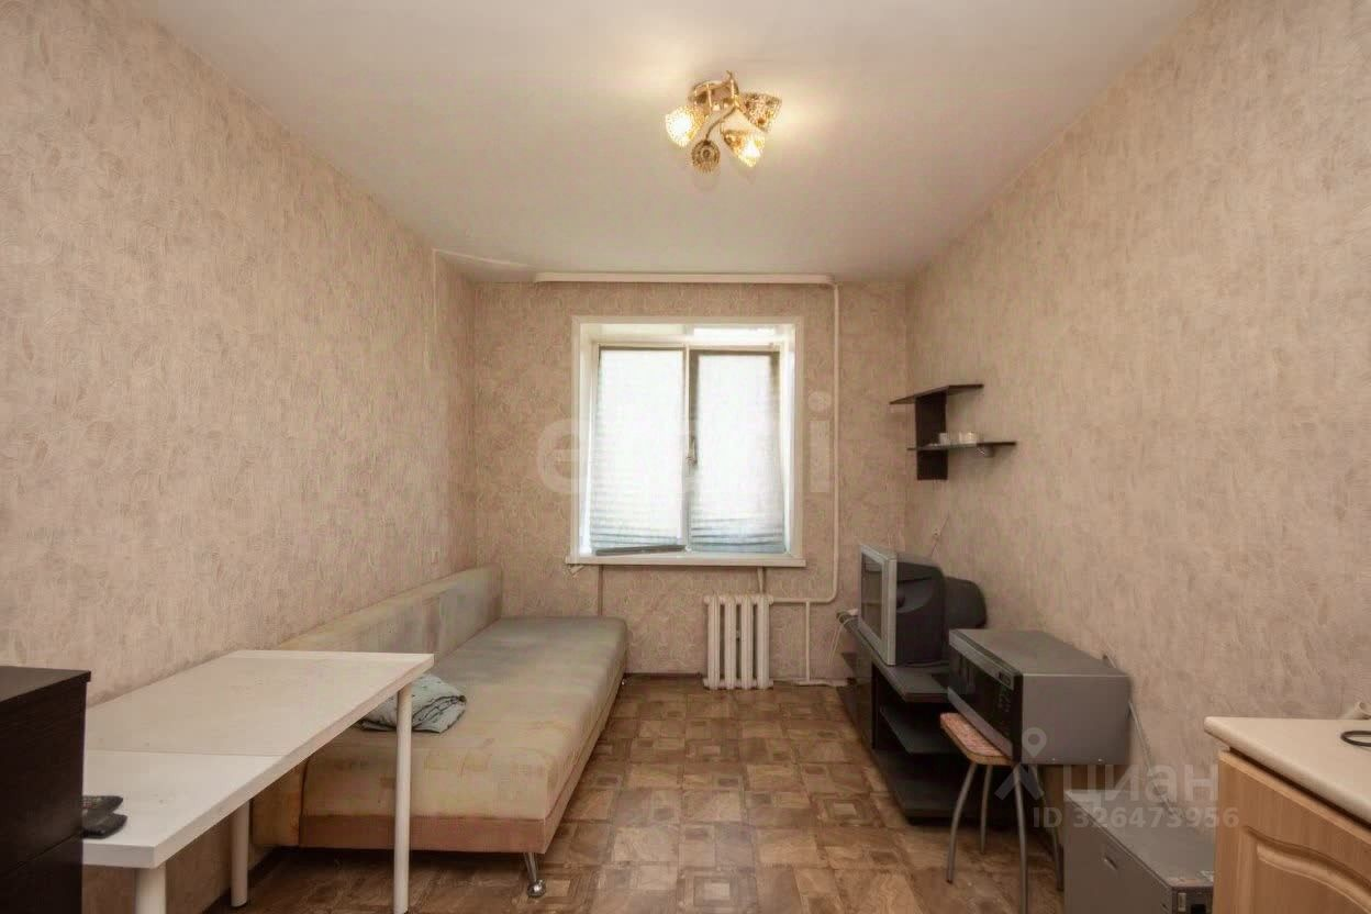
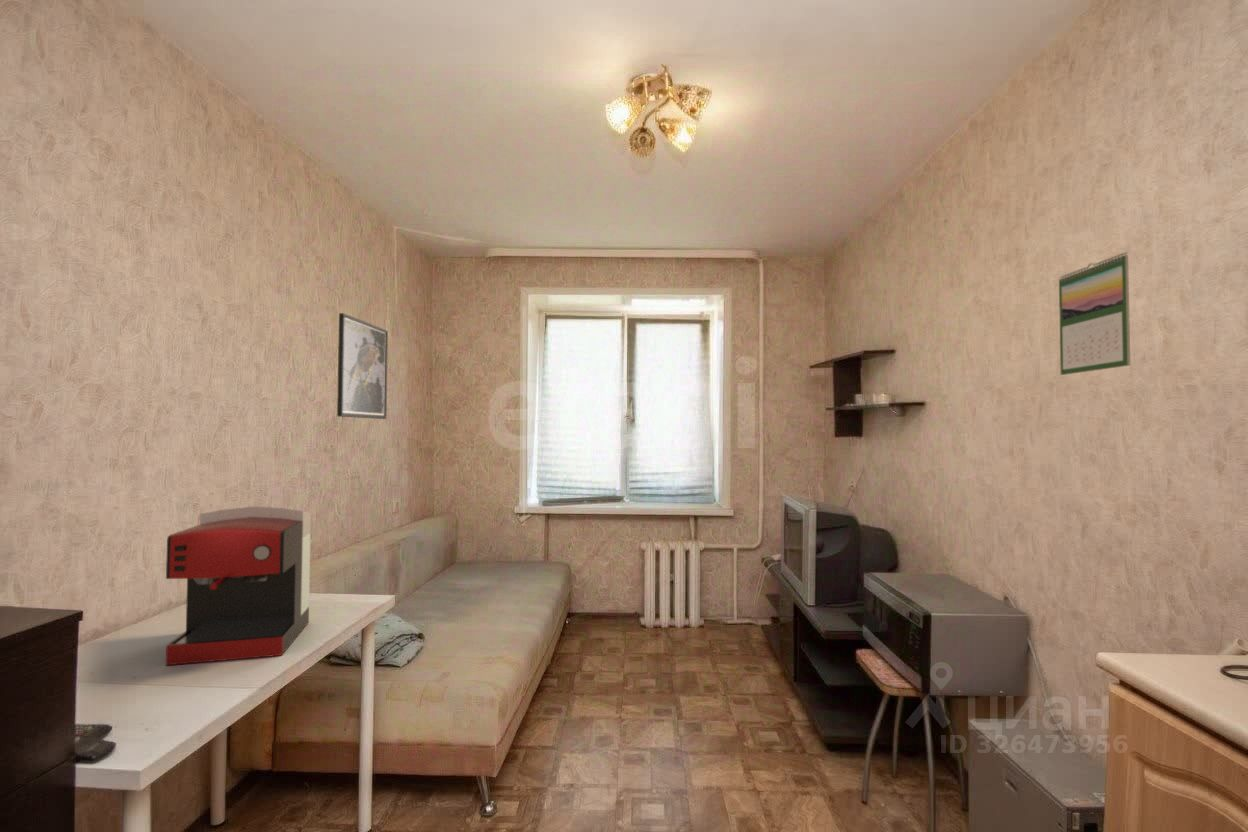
+ coffee maker (240, 578)
+ calendar (1091, 316)
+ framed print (364, 370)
